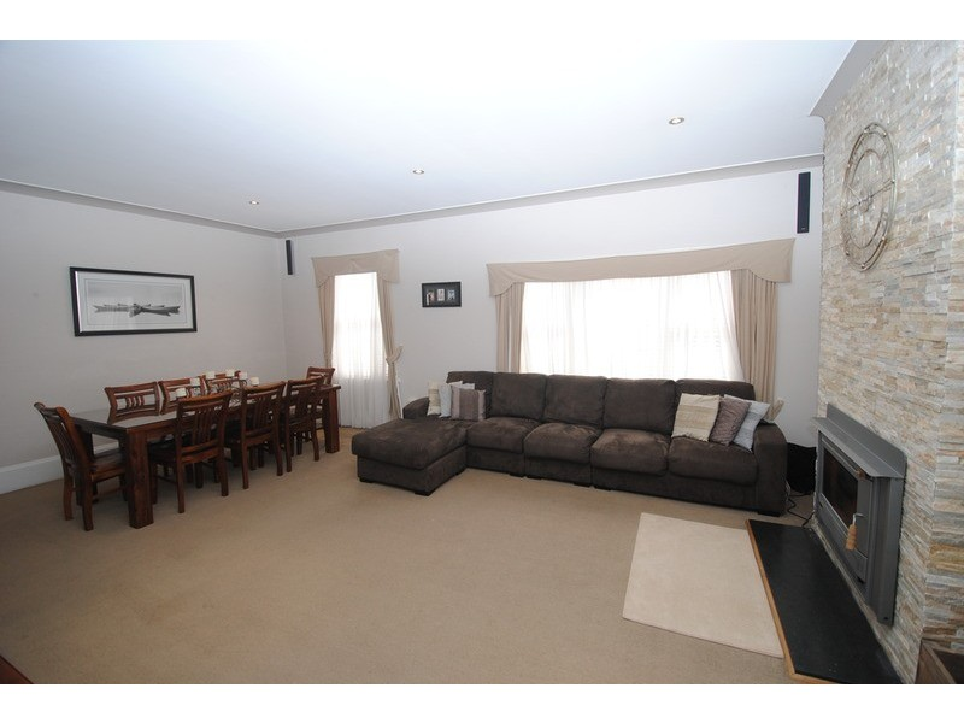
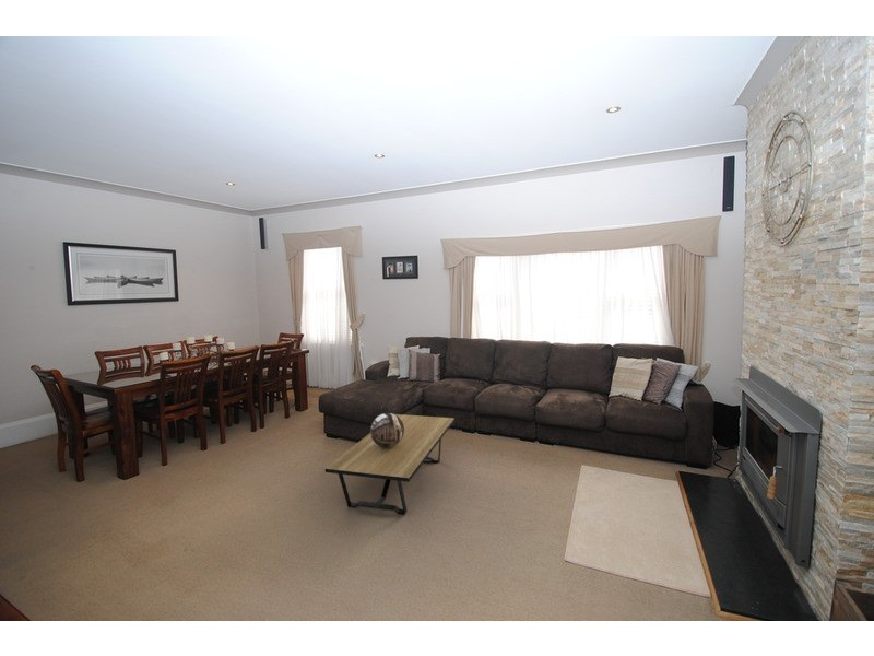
+ decorative bowl (387, 431)
+ coffee table (400, 459)
